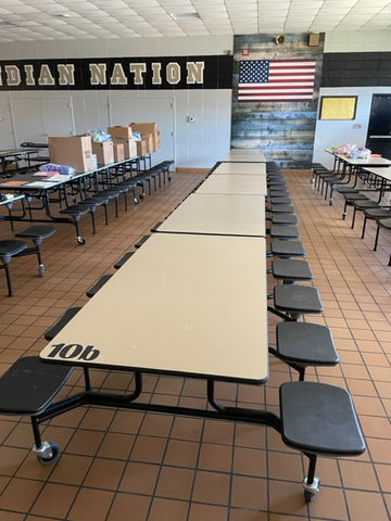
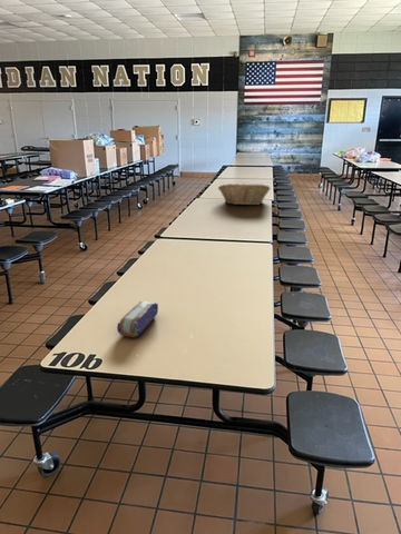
+ pencil case (138, 317)
+ fruit basket (243, 191)
